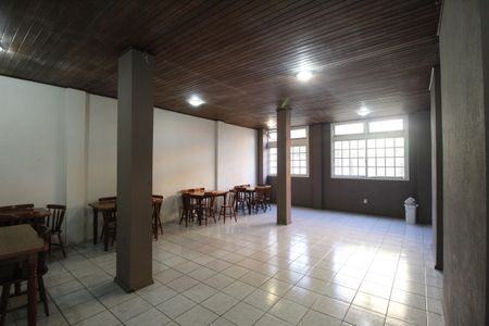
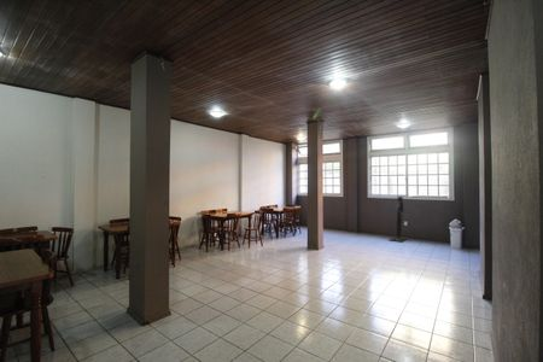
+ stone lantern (397, 217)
